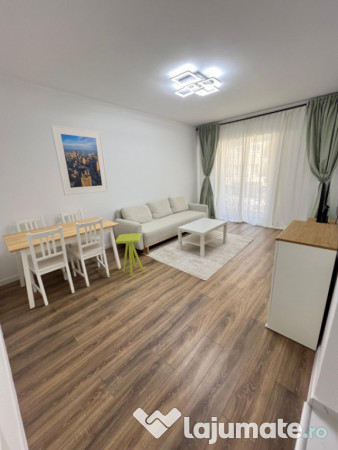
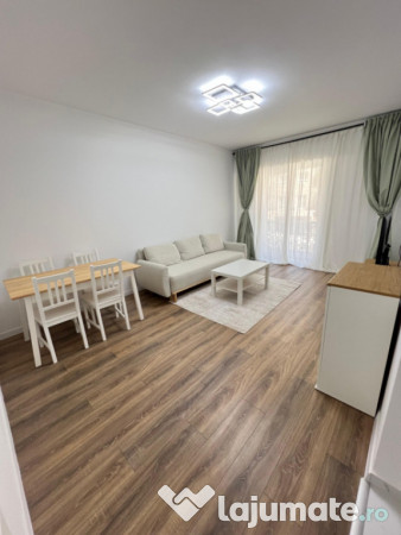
- side table (130, 254)
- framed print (83, 162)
